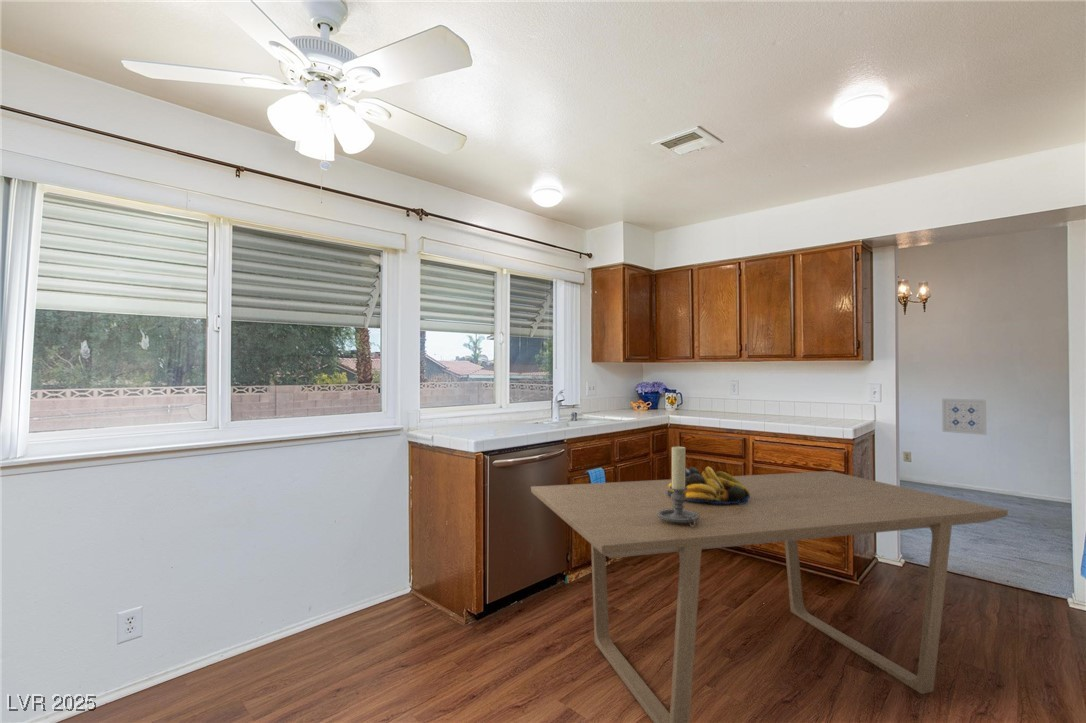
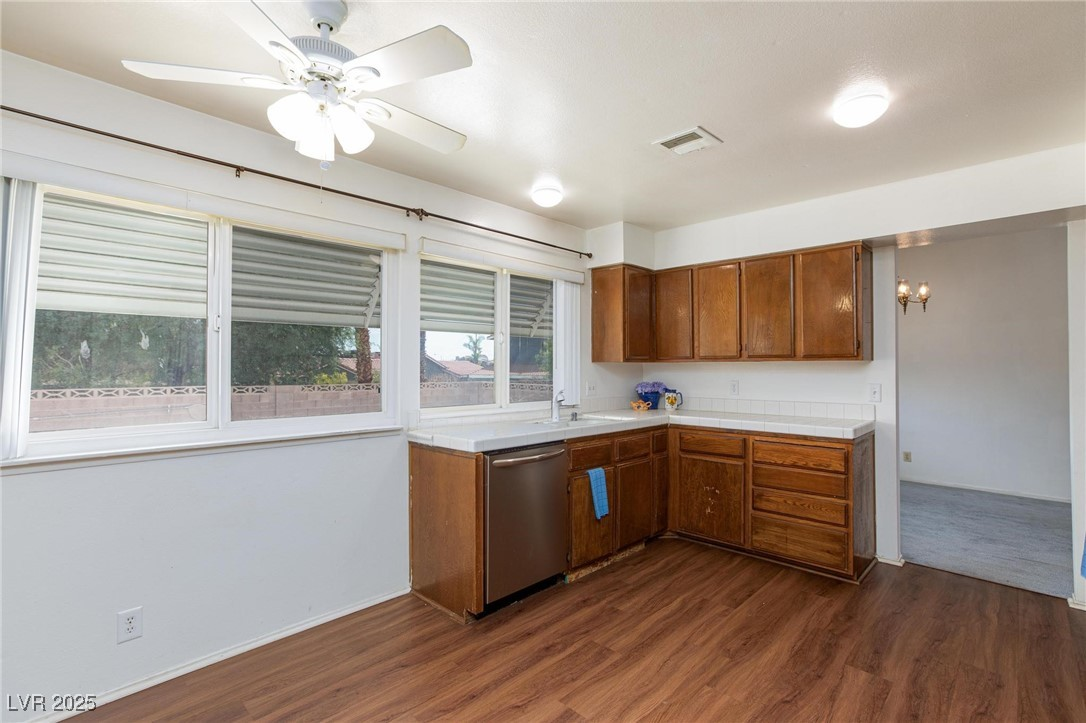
- fruit bowl (707, 481)
- candle holder (680, 483)
- dining table (750, 544)
- wall art (963, 416)
